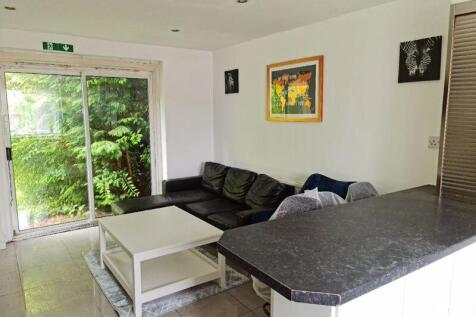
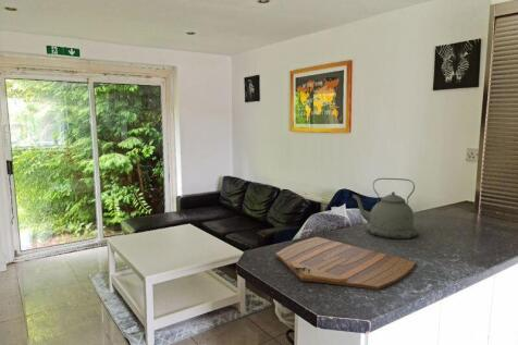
+ cutting board (334, 260)
+ kettle (388, 206)
